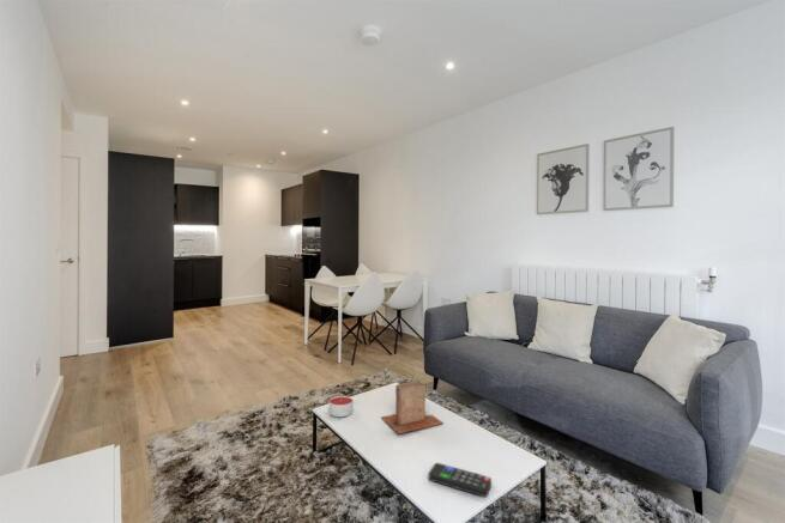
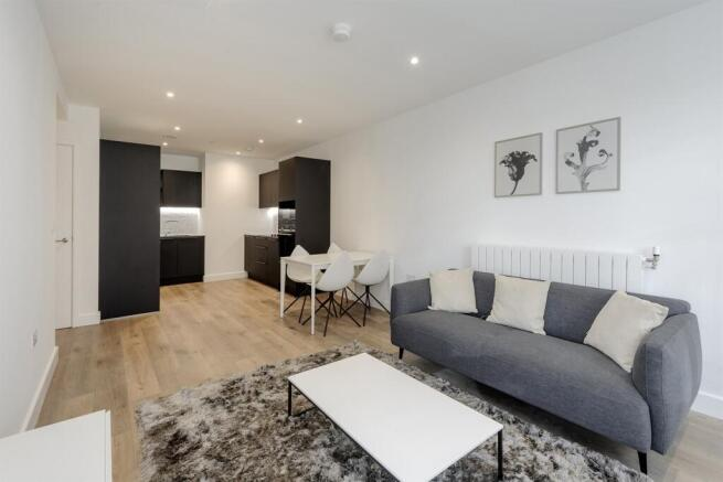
- remote control (459, 478)
- book (411, 401)
- candle (340, 406)
